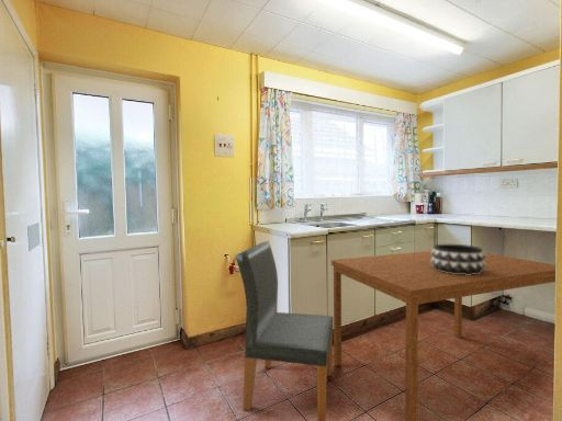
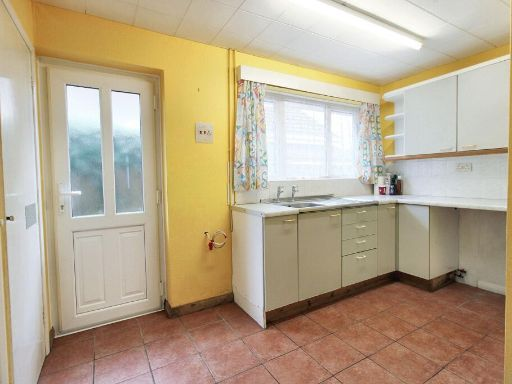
- decorative bowl (457, 258)
- dining table (454, 319)
- dining chair (289, 318)
